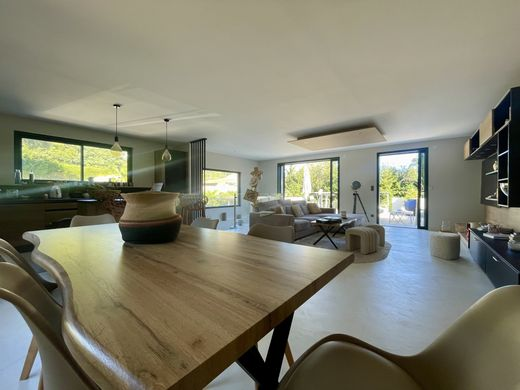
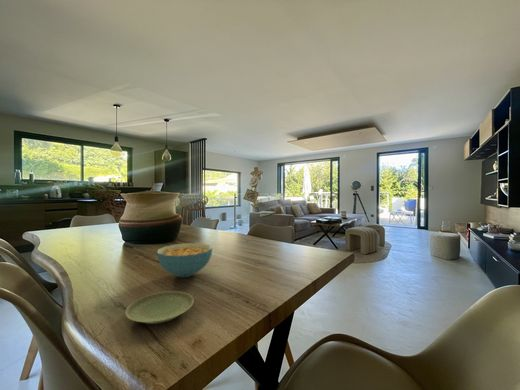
+ cereal bowl (185, 261)
+ plate (161, 308)
